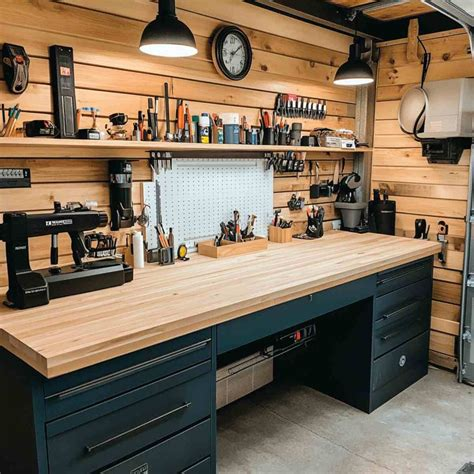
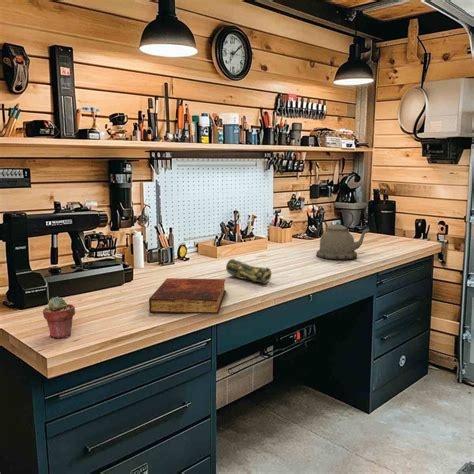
+ kettle (340, 233)
+ pencil case (249, 271)
+ potted succulent (59, 315)
+ book (190, 294)
